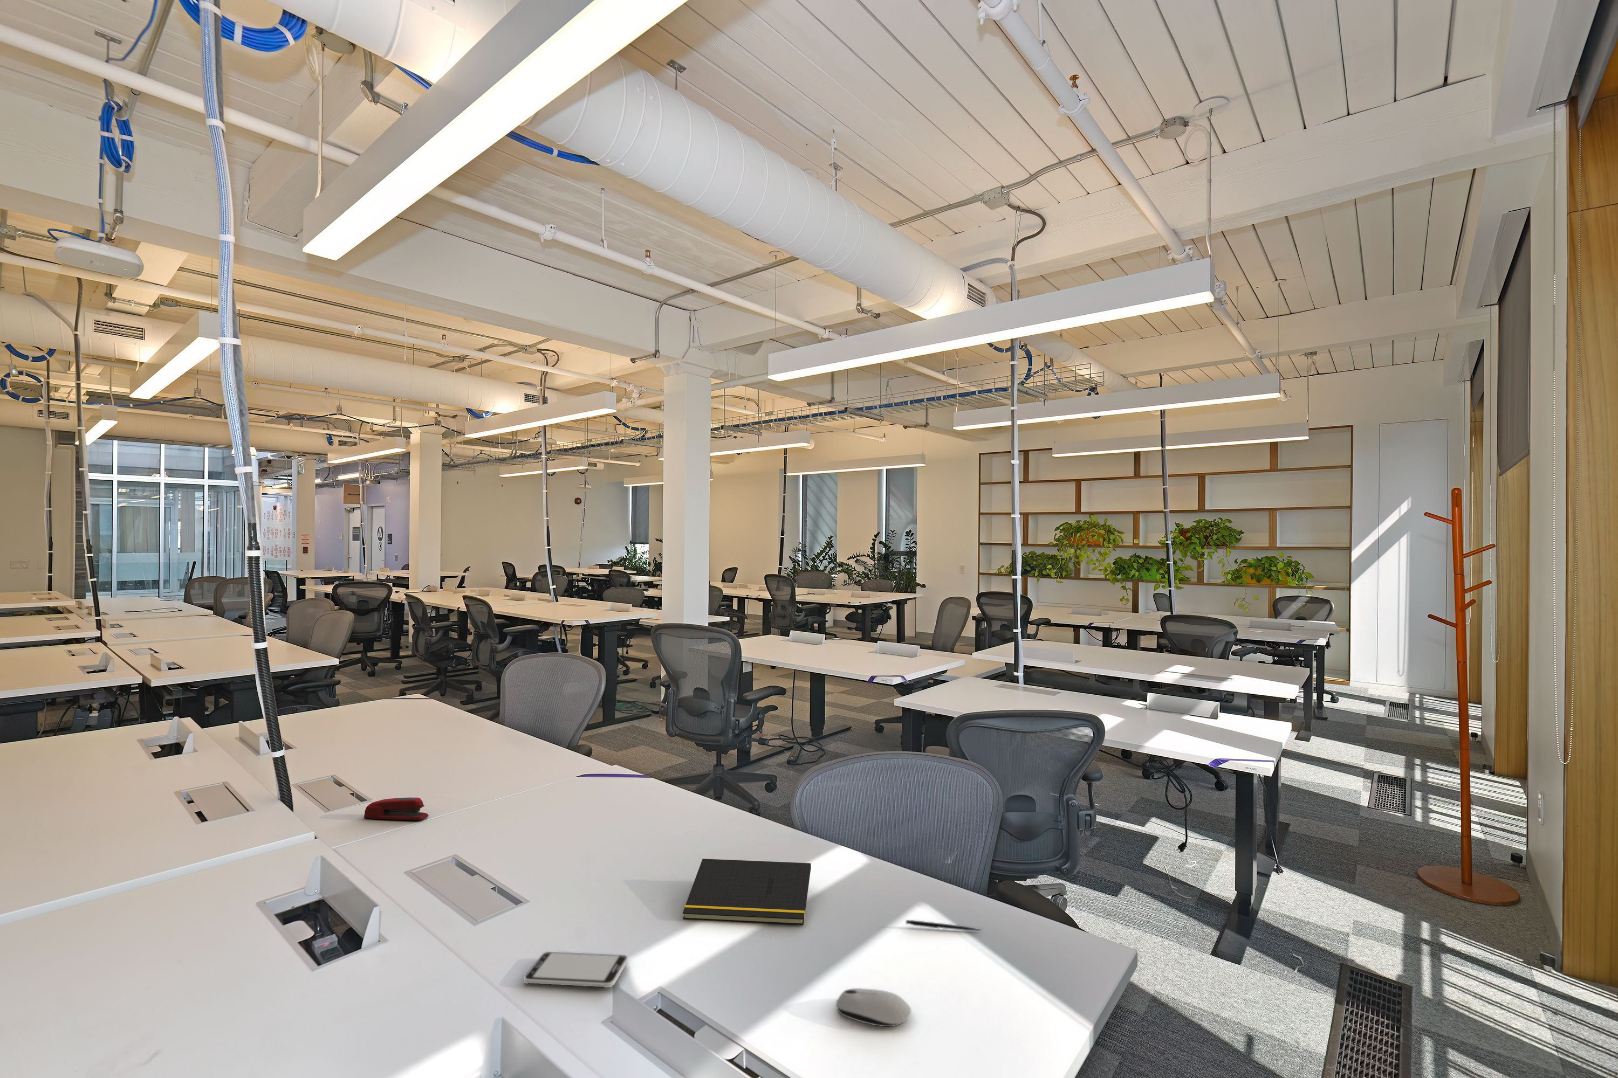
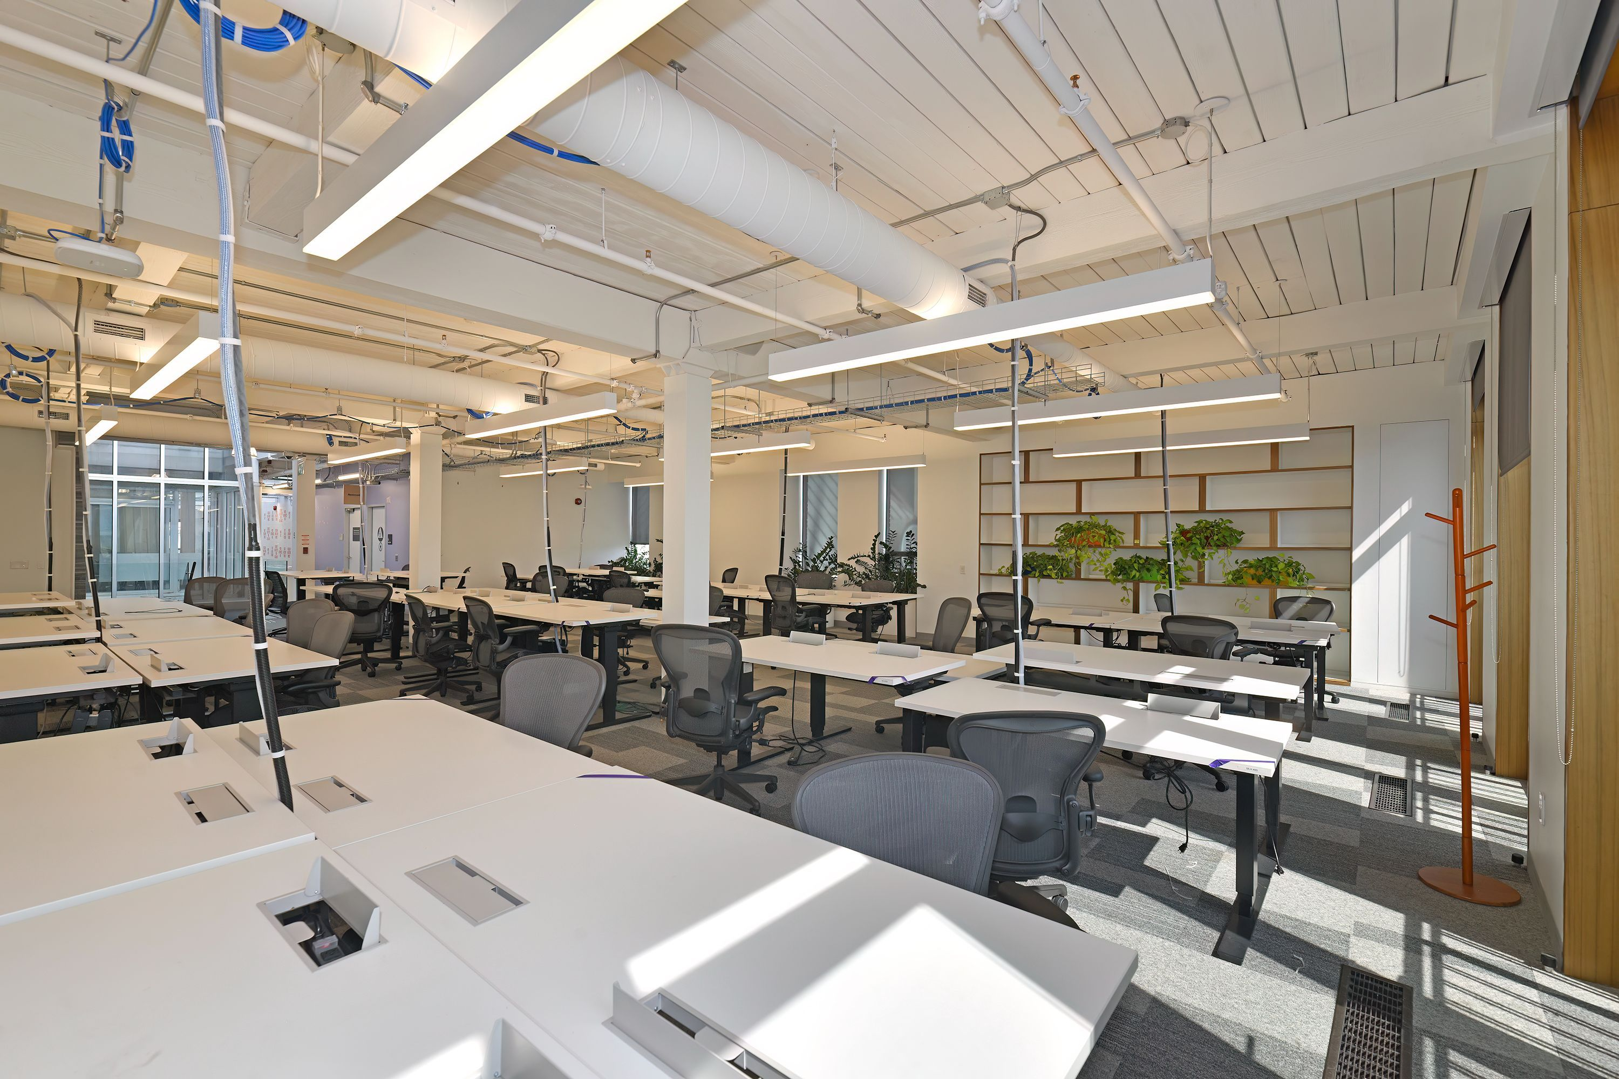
- computer mouse (873, 1002)
- notepad (750, 889)
- smartphone (577, 970)
- pen (944, 925)
- stapler (395, 807)
